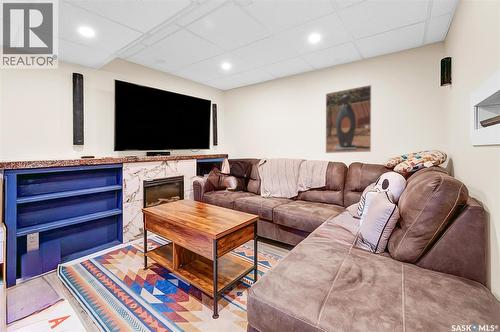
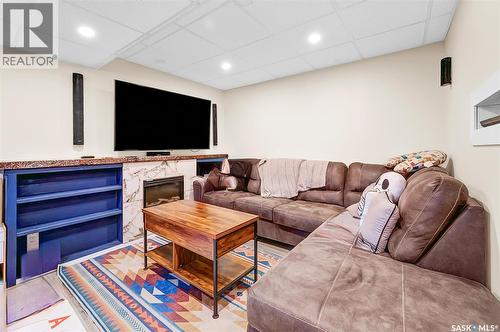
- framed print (347, 121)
